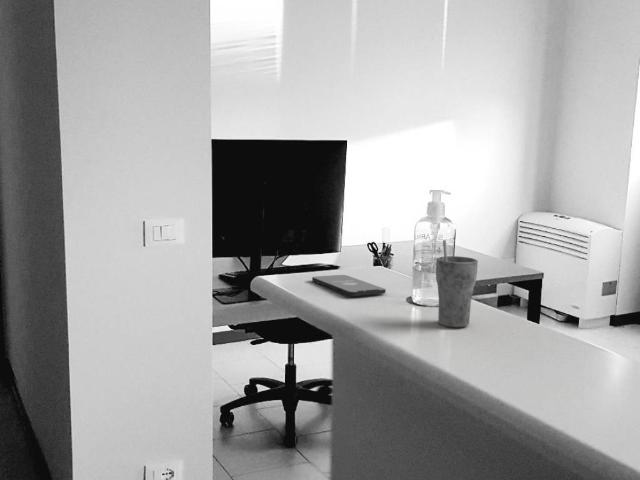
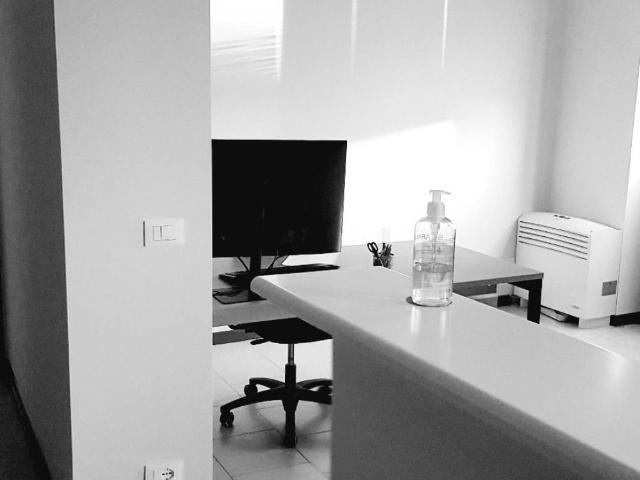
- smartphone (347, 284)
- cup (455, 283)
